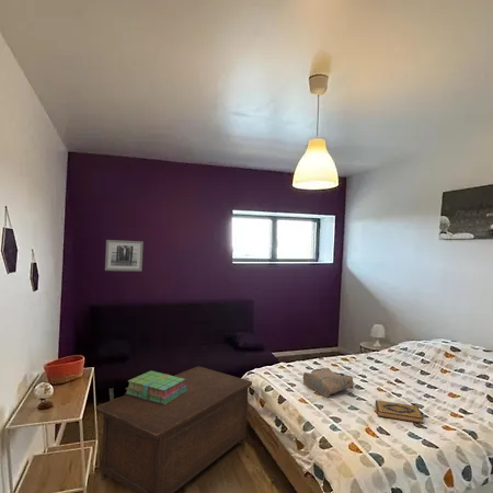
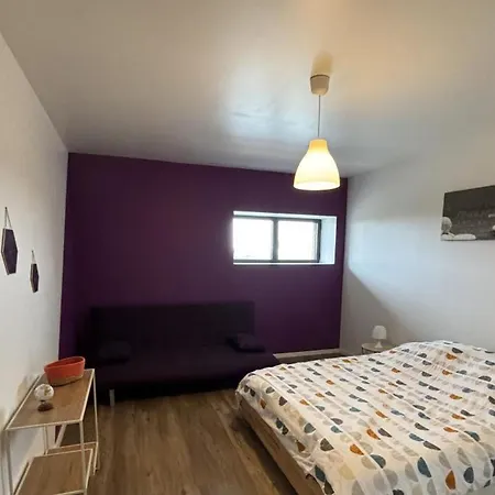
- tote bag (331, 378)
- stack of books (157, 386)
- wall art (124, 255)
- hardback book (398, 411)
- cabinet (180, 425)
